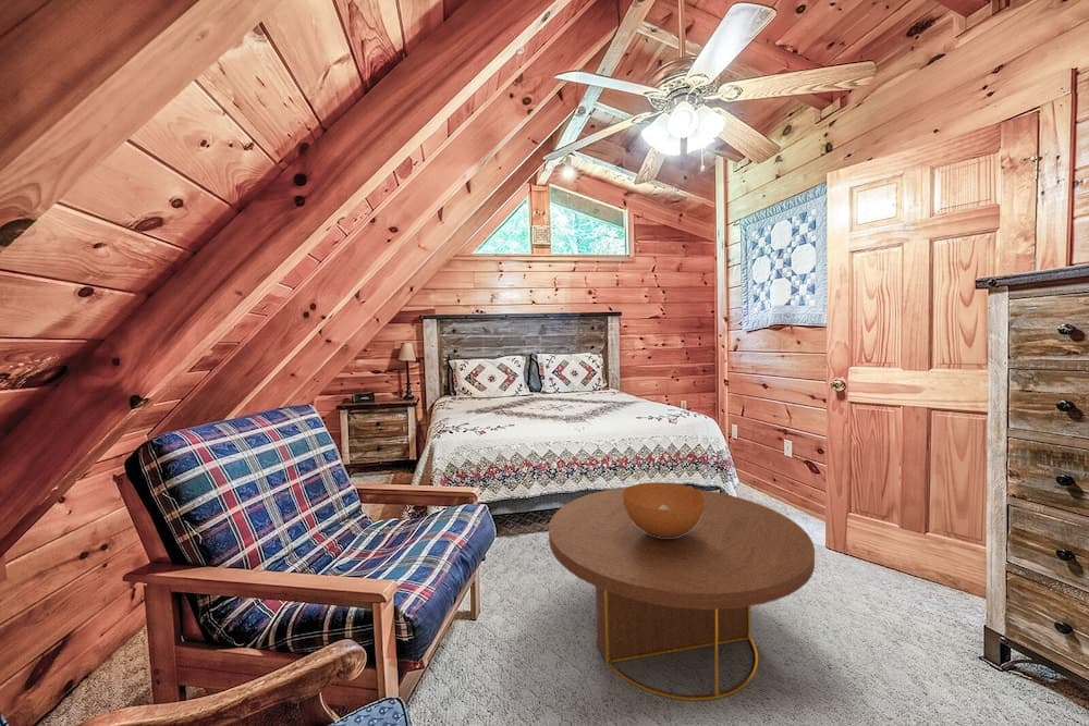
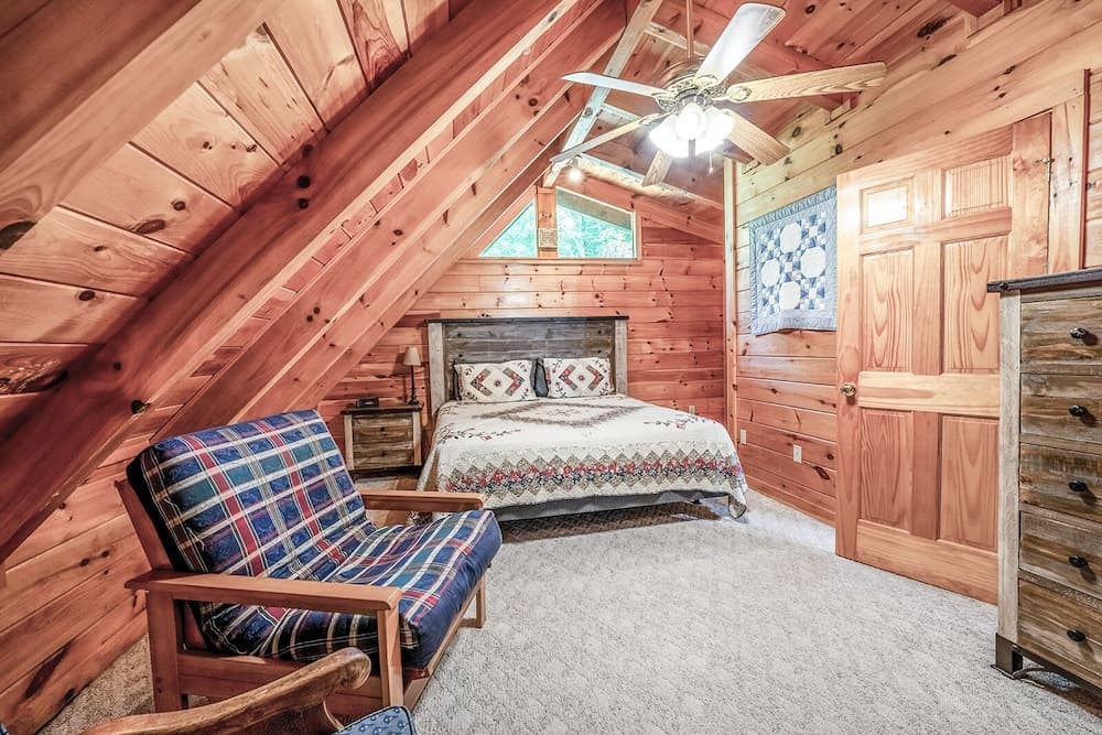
- decorative bowl (663, 514)
- coffee table (672, 583)
